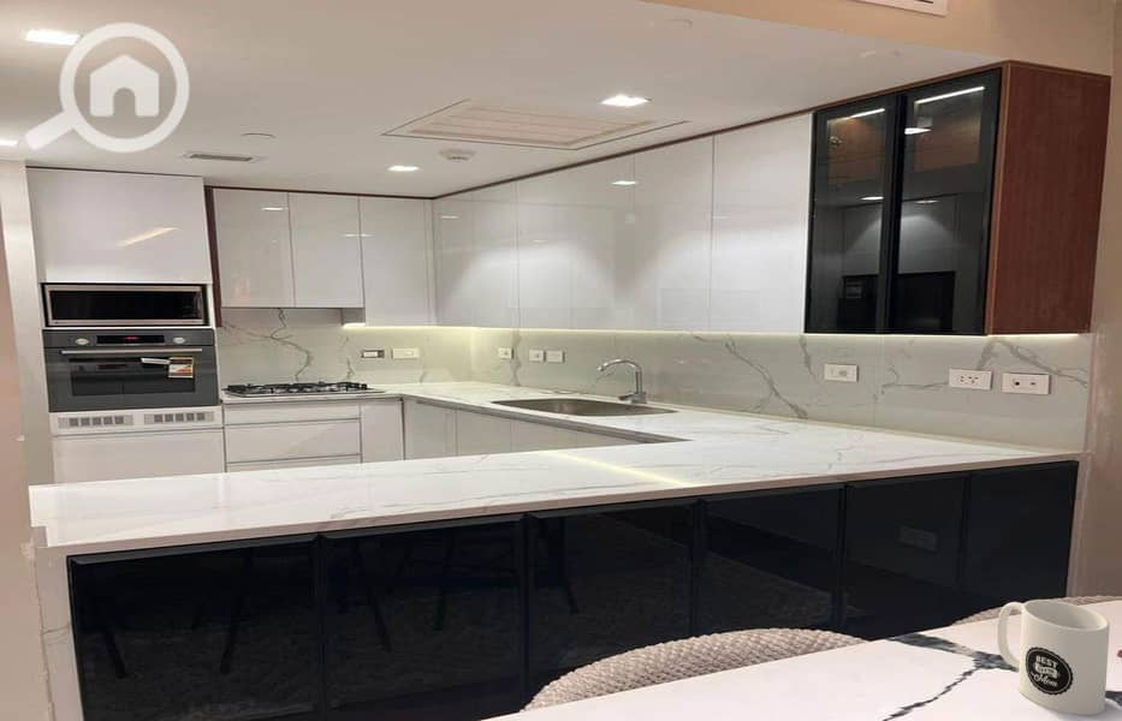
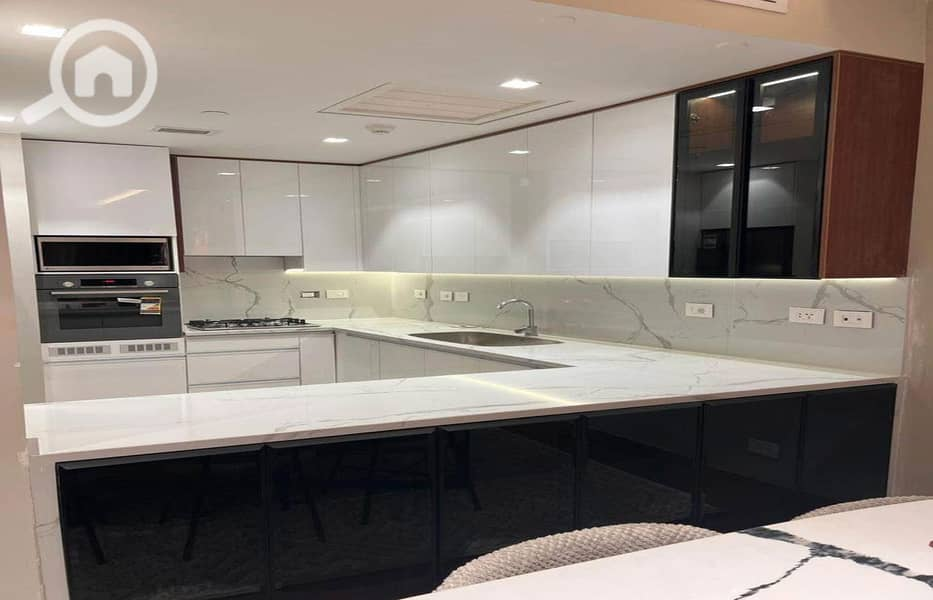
- mug (1046, 648)
